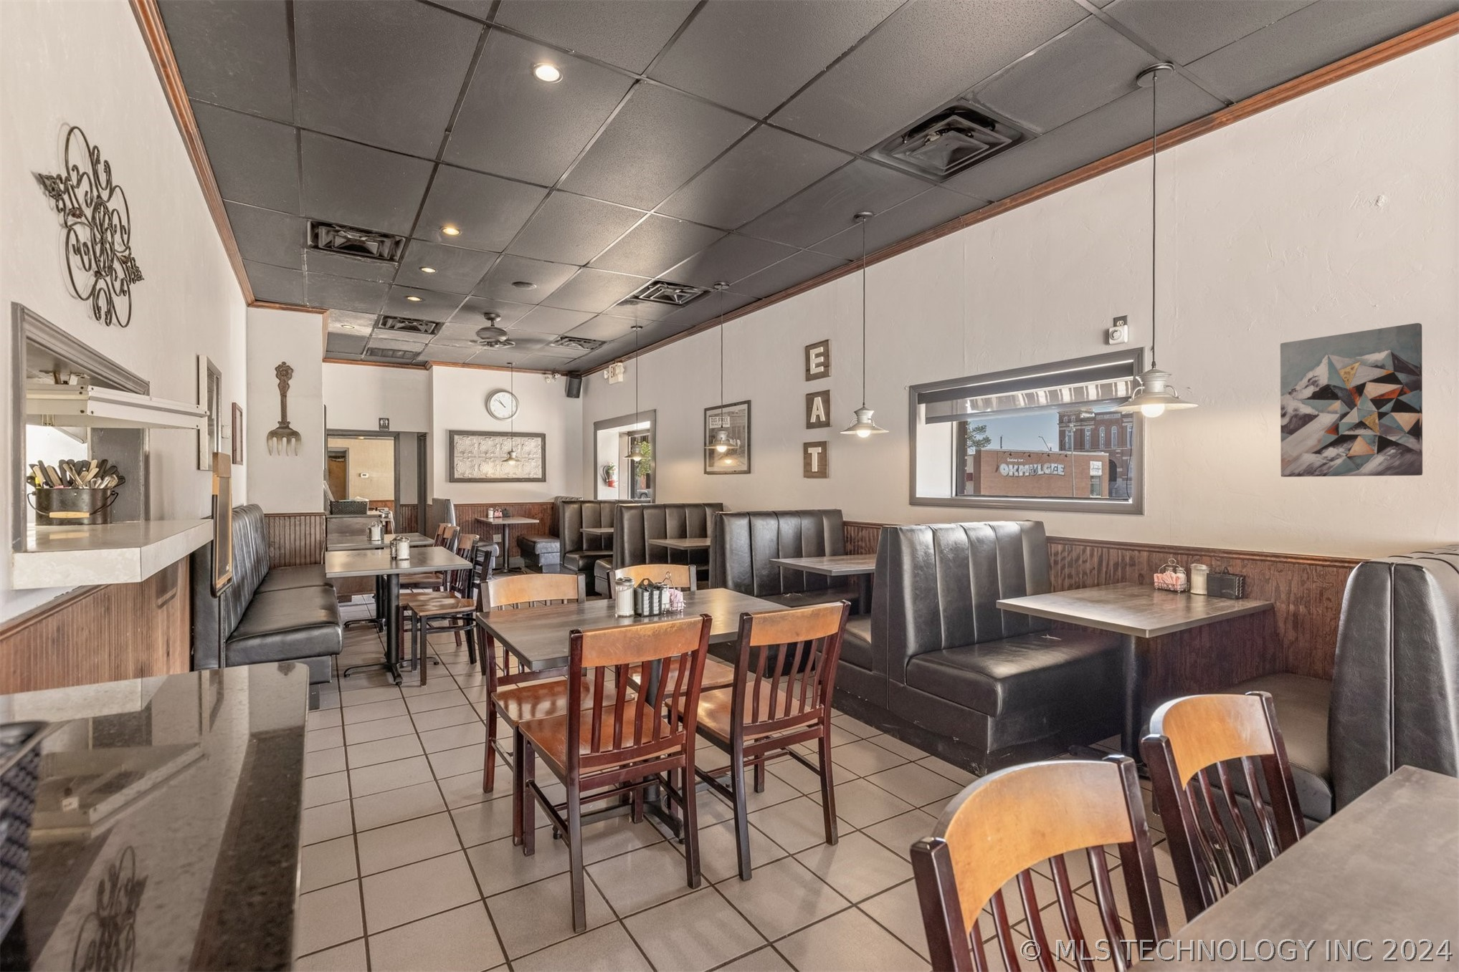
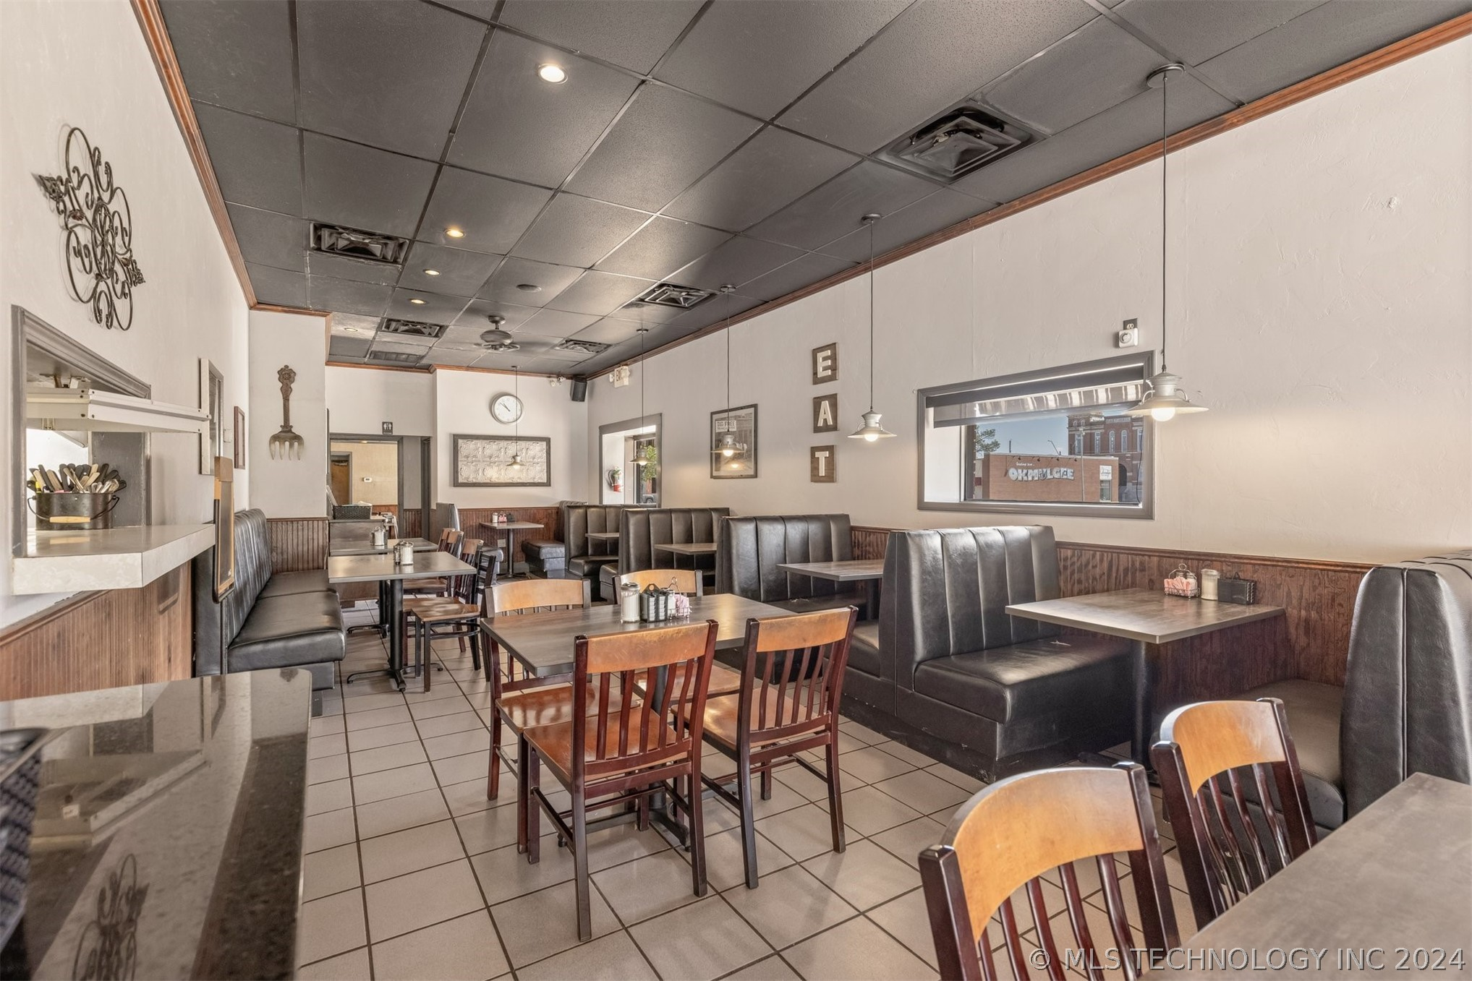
- wall art (1346, 405)
